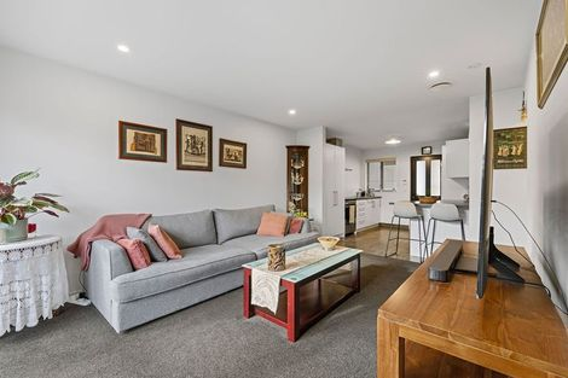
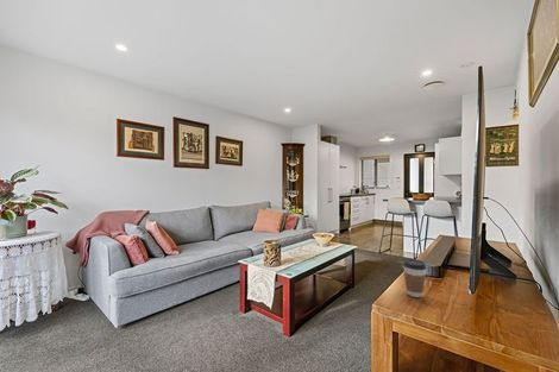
+ coffee cup (414, 278)
